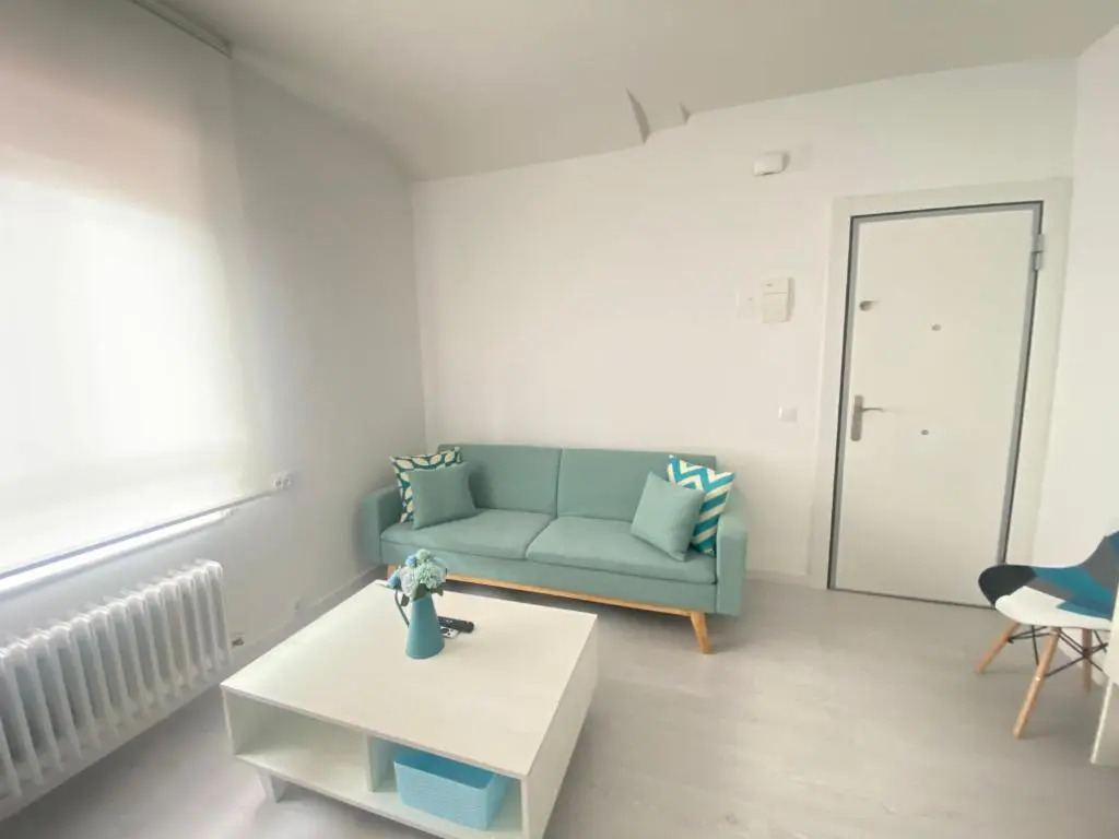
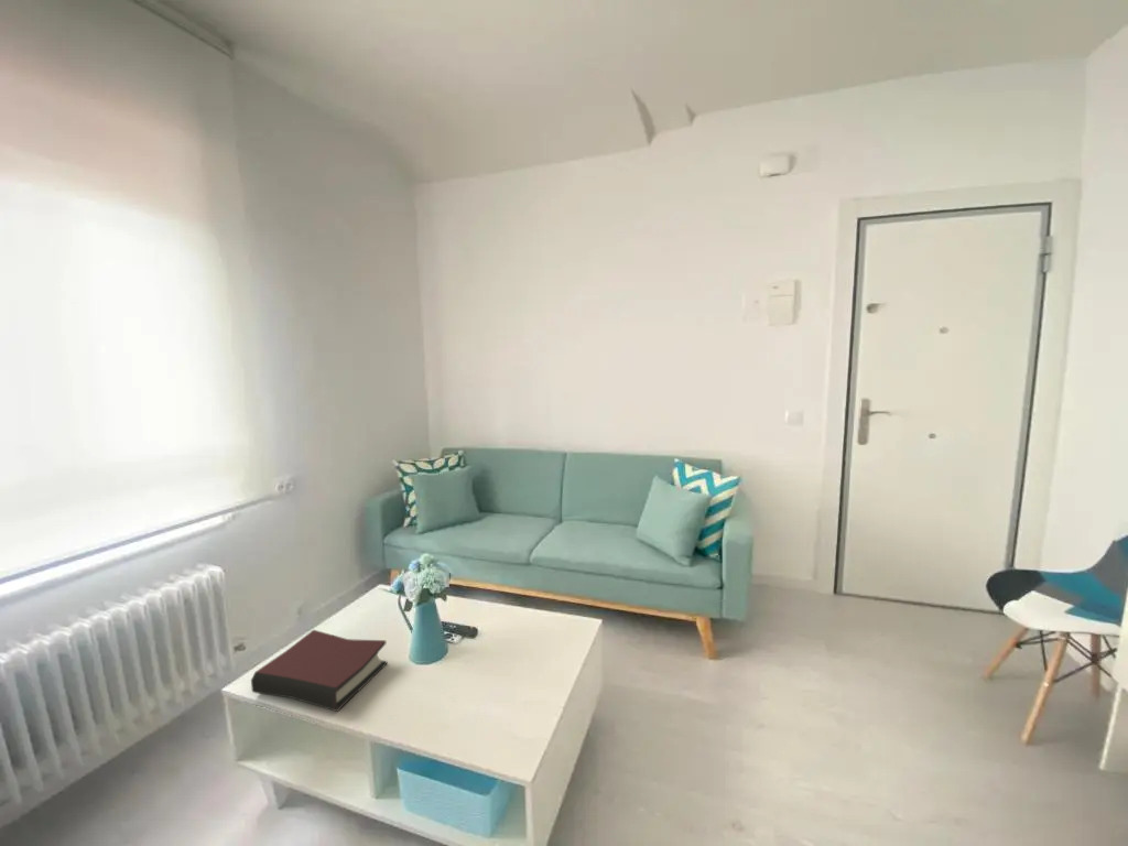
+ hardback book (322, 666)
